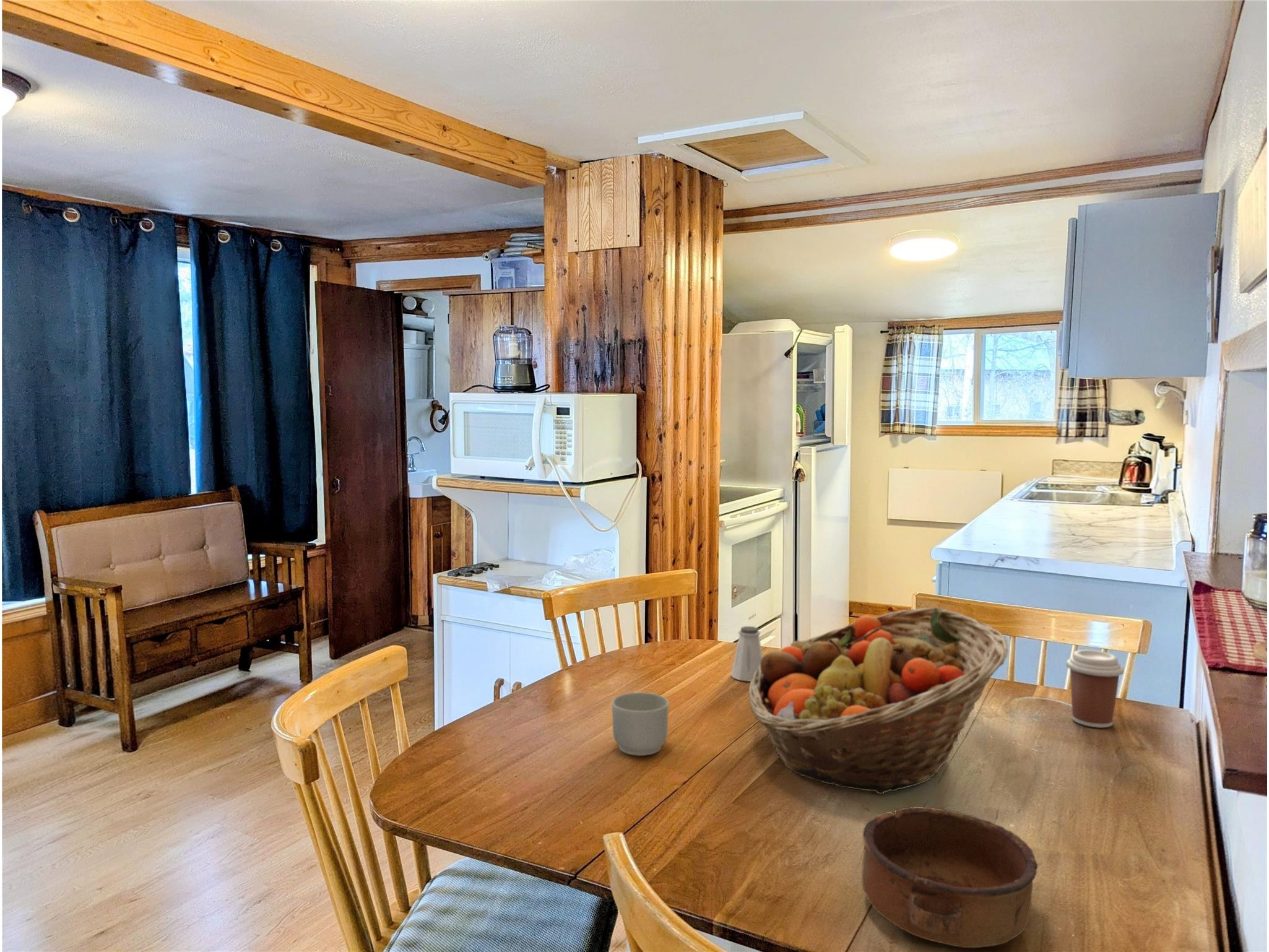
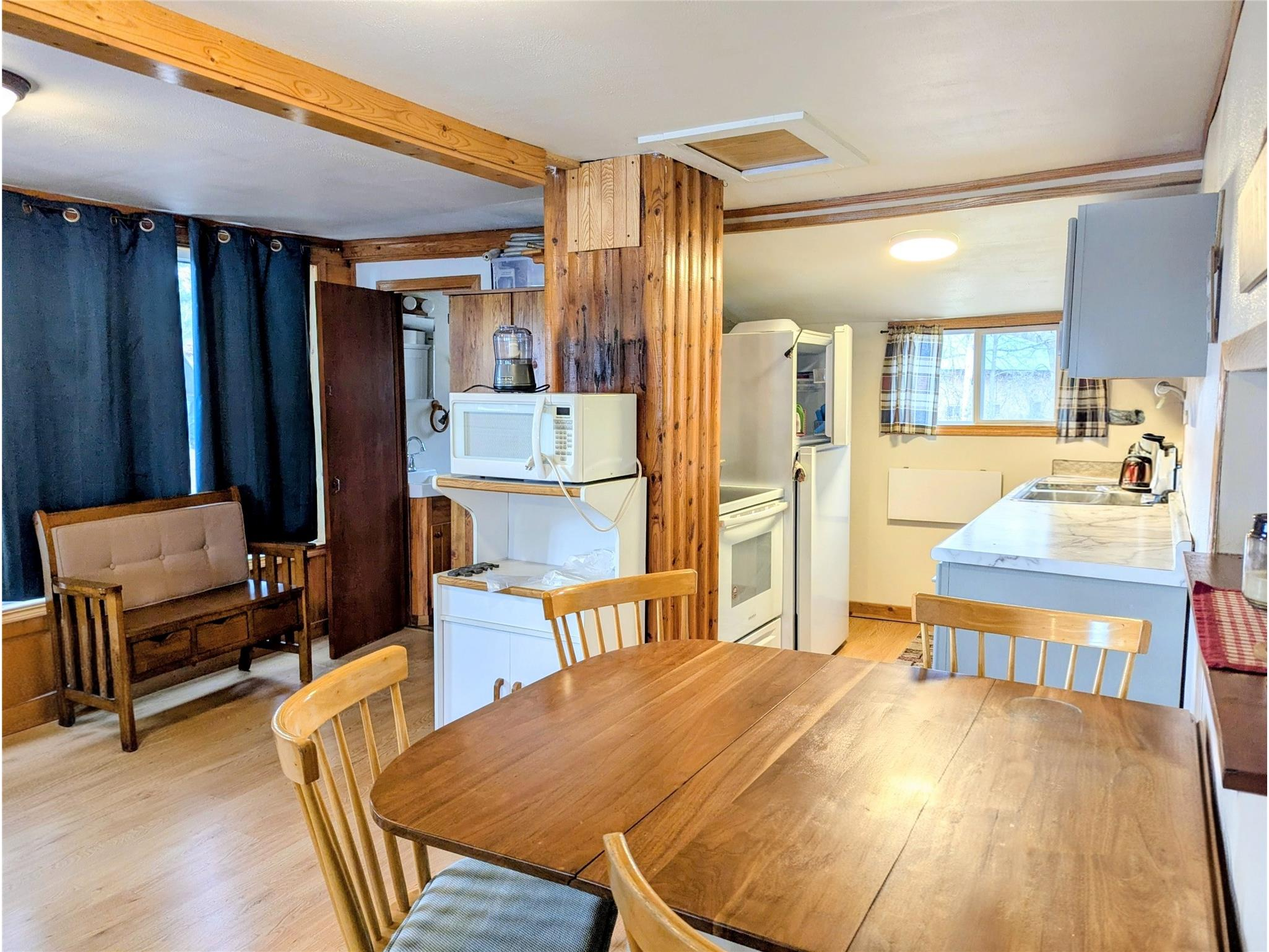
- saltshaker (749, 652)
- coffee cup (1094, 688)
- mug (641, 721)
- fruit basket (870, 686)
- bowl (946, 876)
